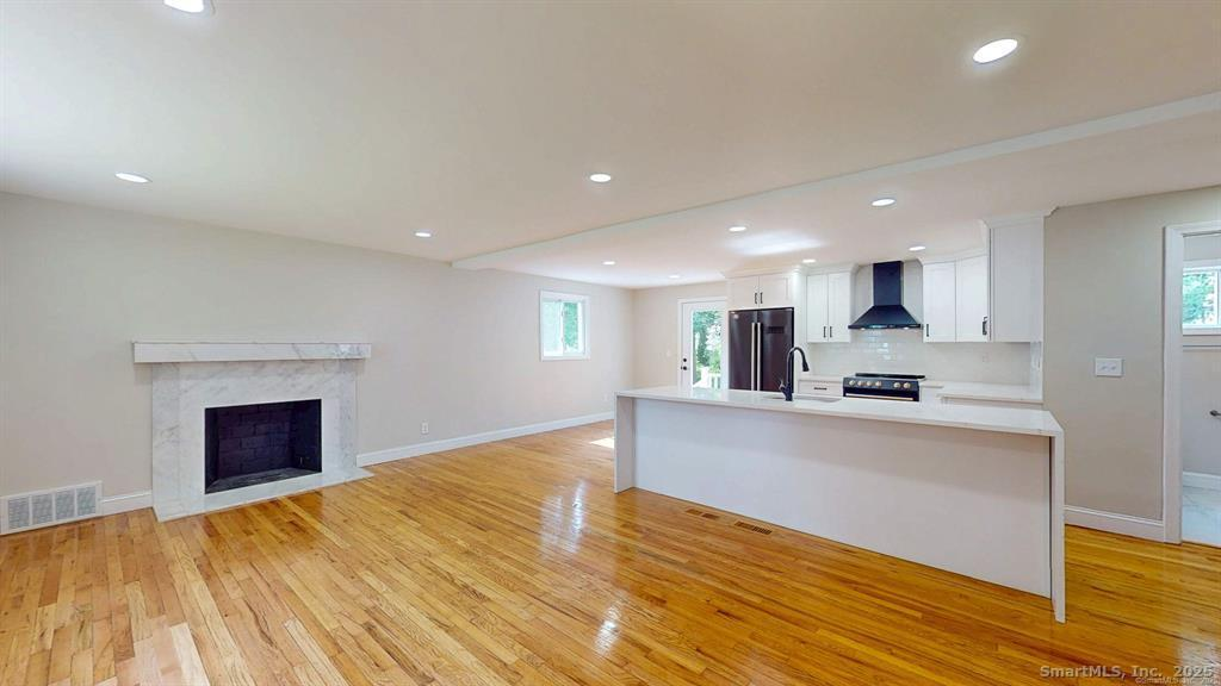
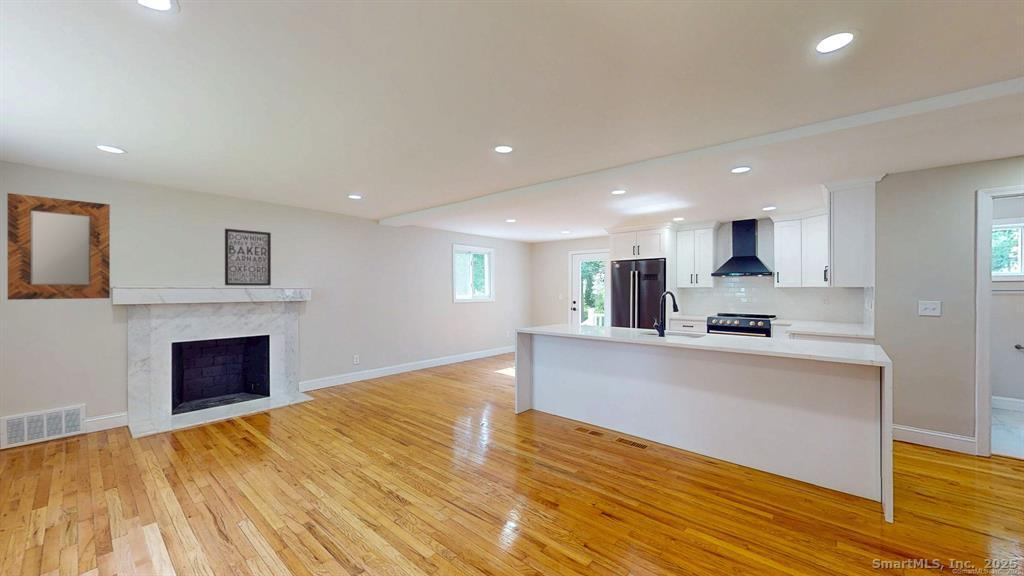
+ wall art (248, 258)
+ home mirror (61, 249)
